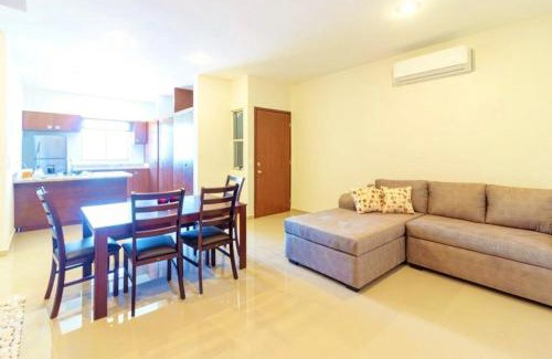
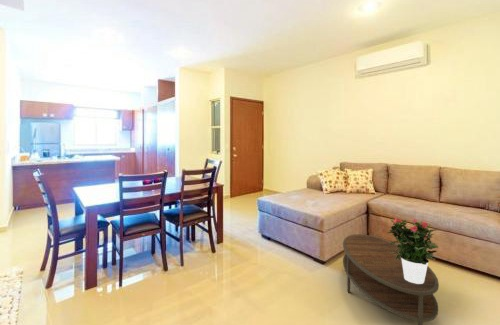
+ potted flower (412, 249)
+ coffee table (381, 274)
